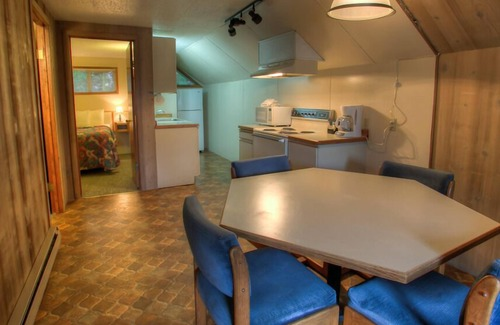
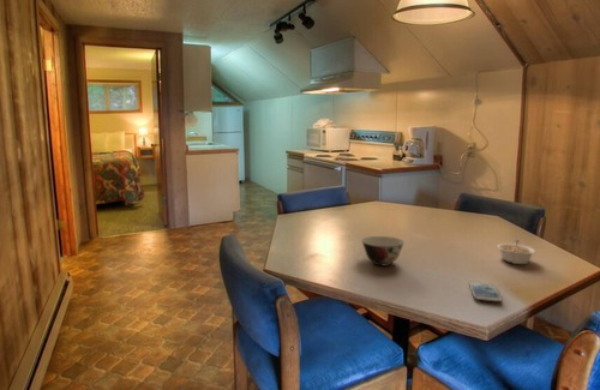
+ legume (514, 252)
+ smartphone (484, 290)
+ soup bowl (382, 252)
